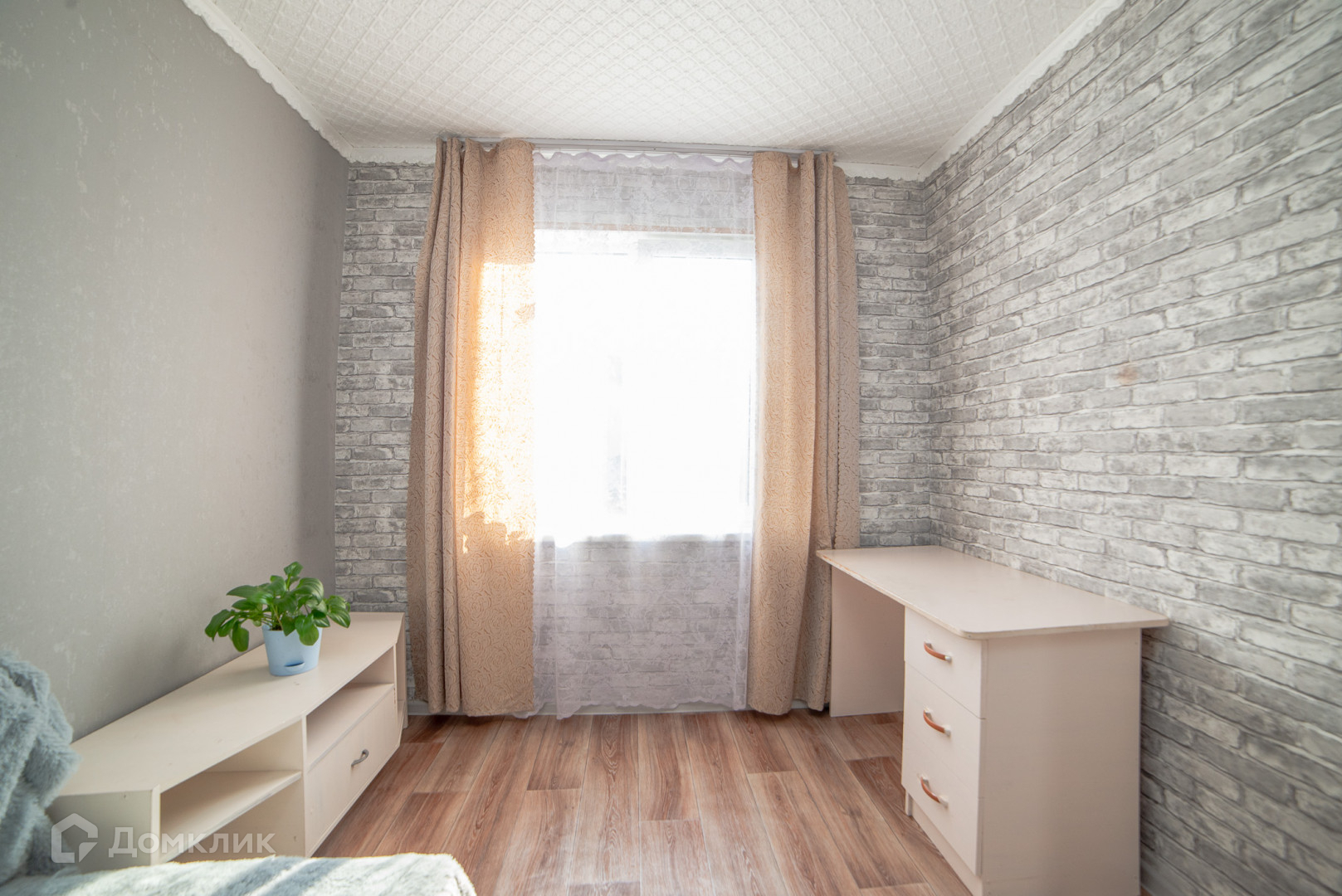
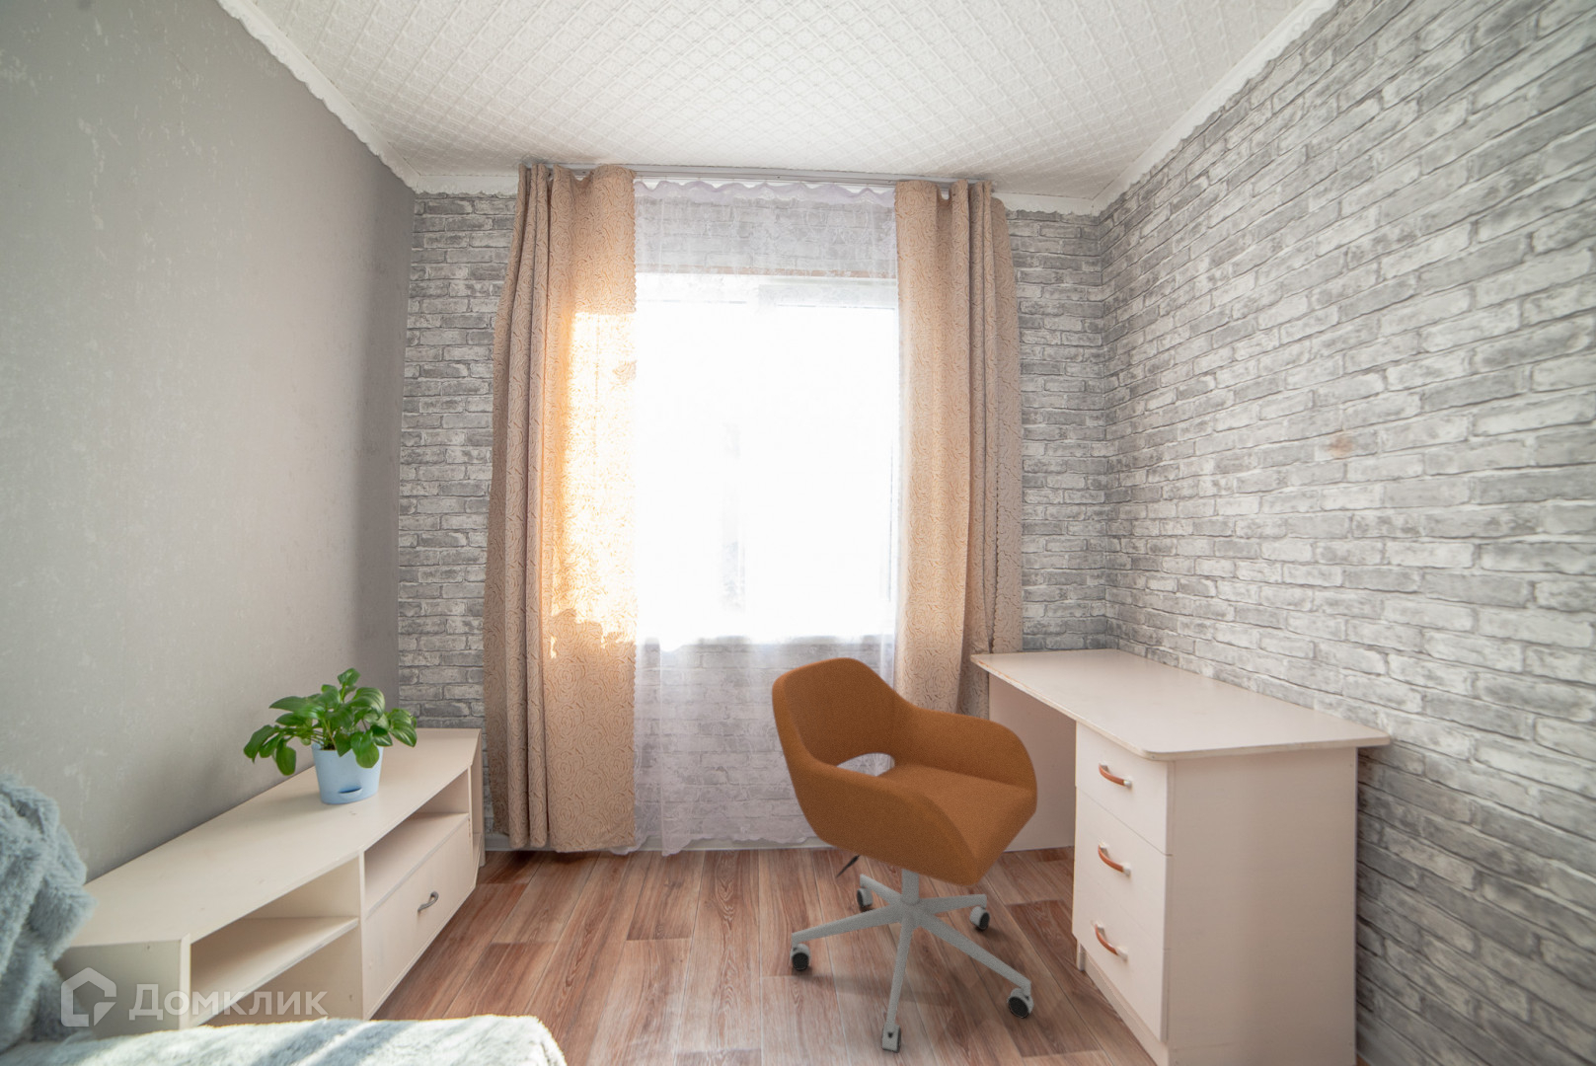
+ office chair (910, 823)
